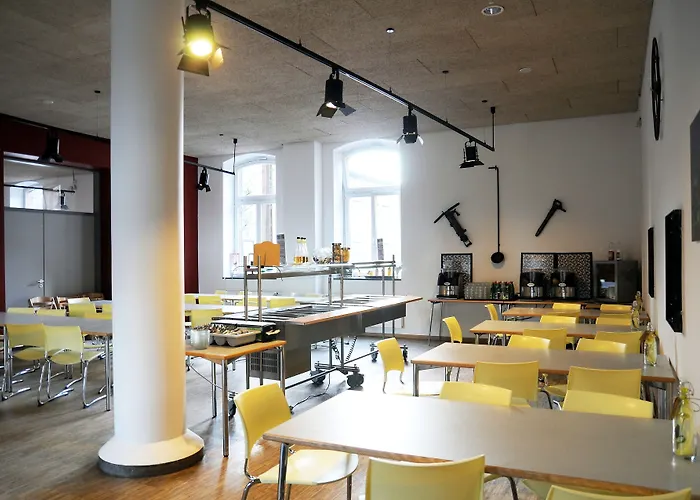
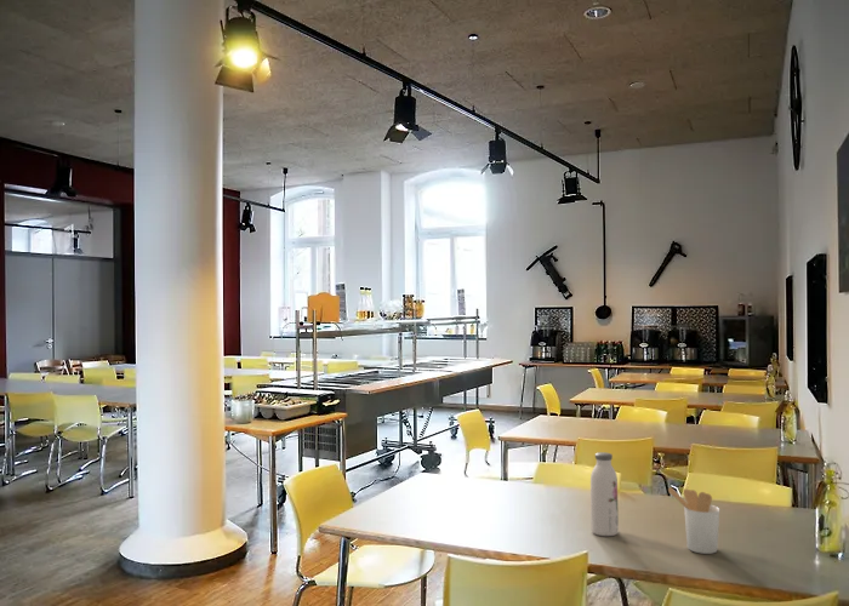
+ water bottle (604, 492)
+ utensil holder (693, 518)
